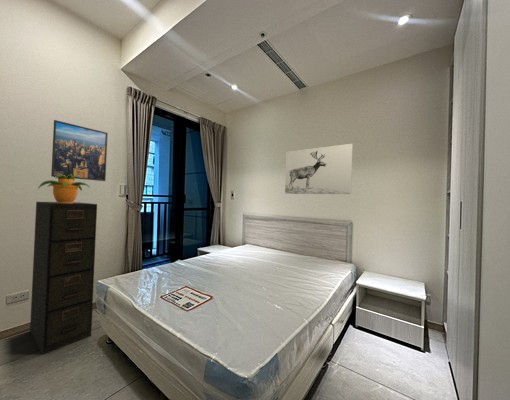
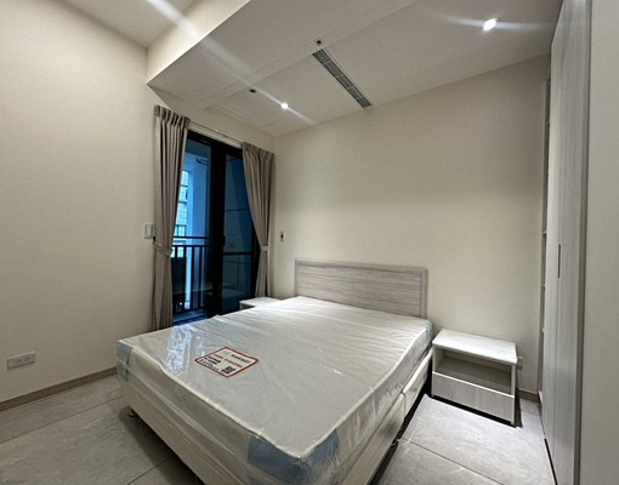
- potted plant (68, 187)
- wall art (315, 171)
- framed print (81, 152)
- filing cabinet (63, 268)
